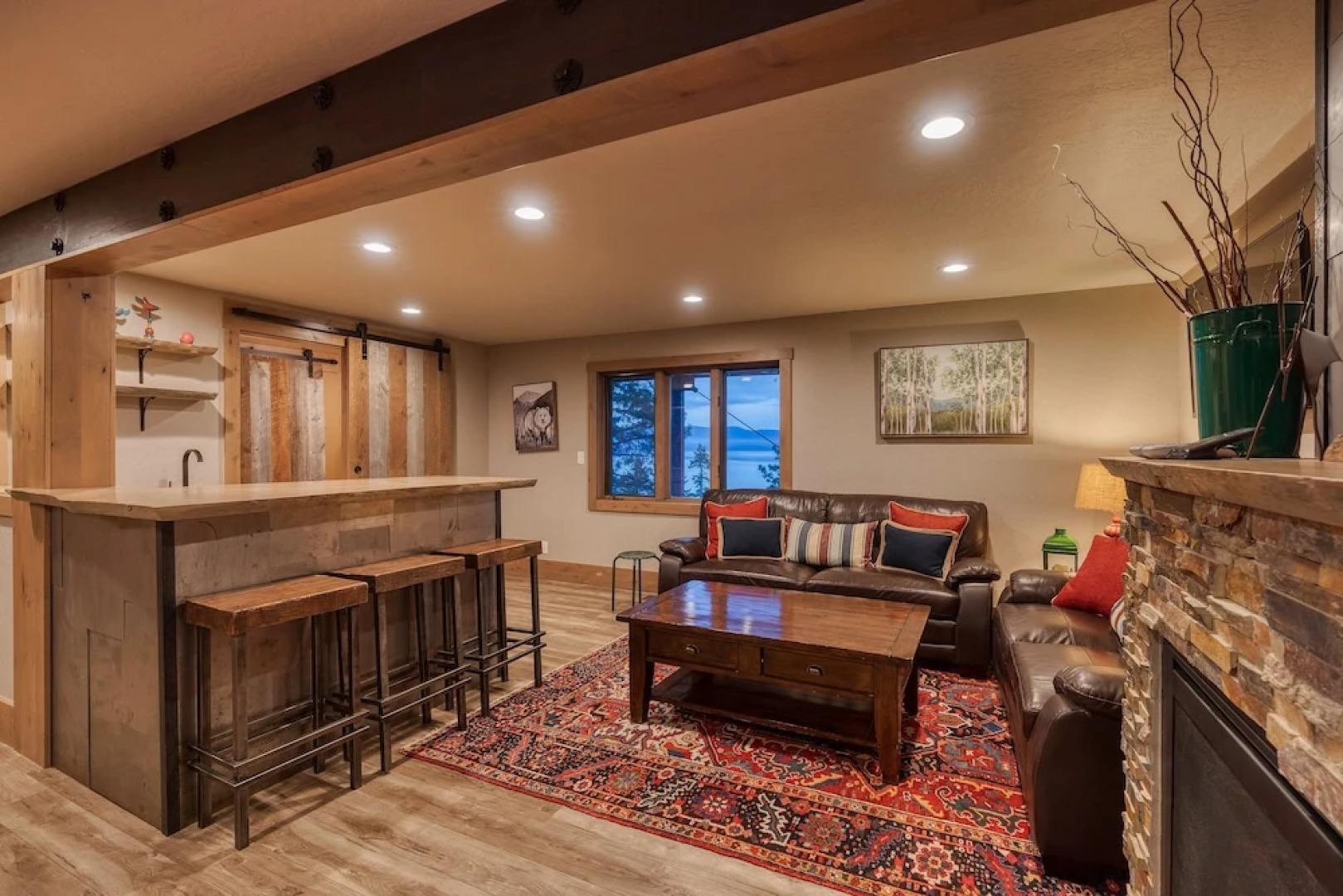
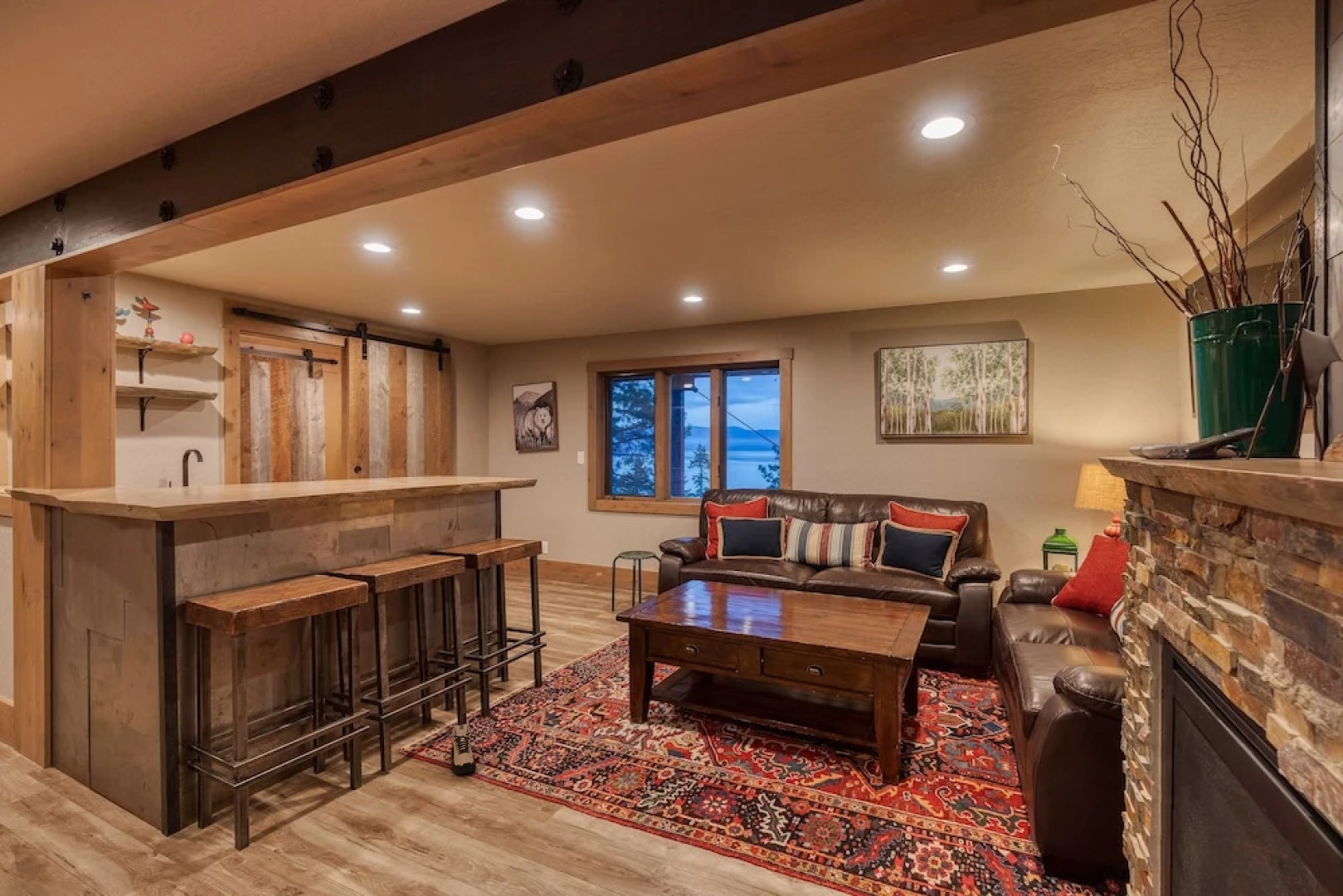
+ sneaker (463, 745)
